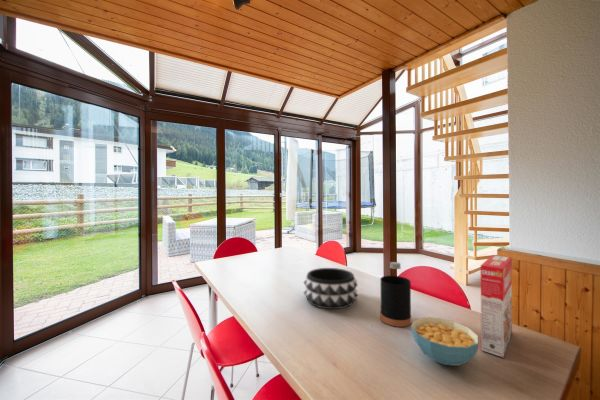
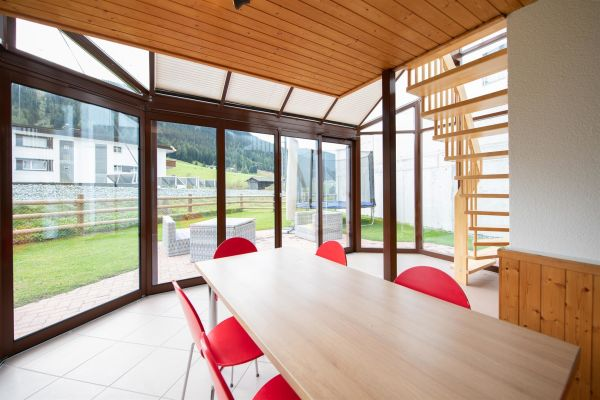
- cereal box (497, 301)
- cereal bowl (443, 345)
- bottle (395, 291)
- decorative bowl (330, 286)
